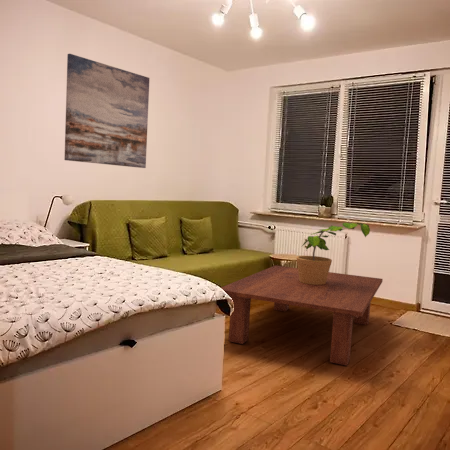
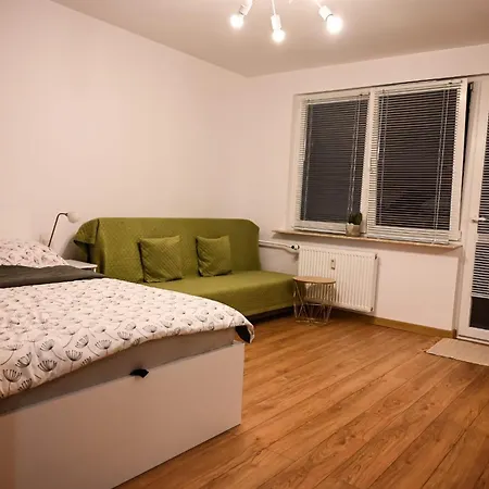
- potted plant (328, 249)
- wall art (110, 116)
- coffee table (307, 307)
